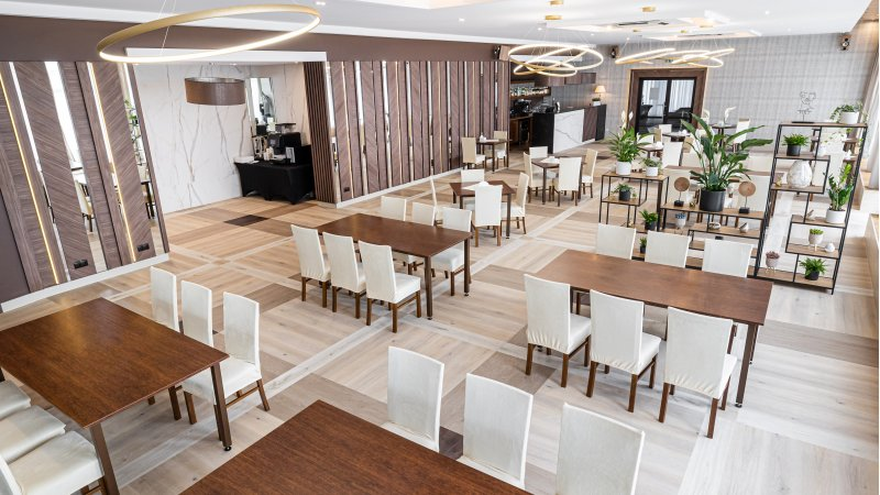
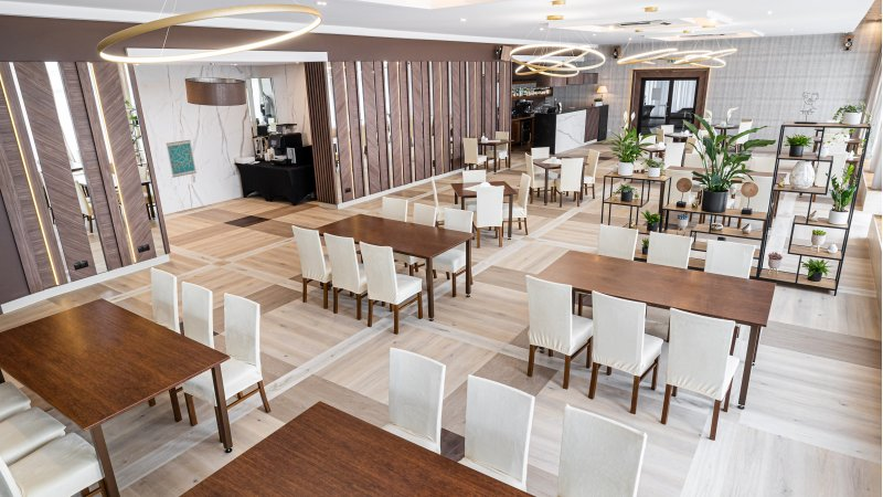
+ wall art (181, 158)
